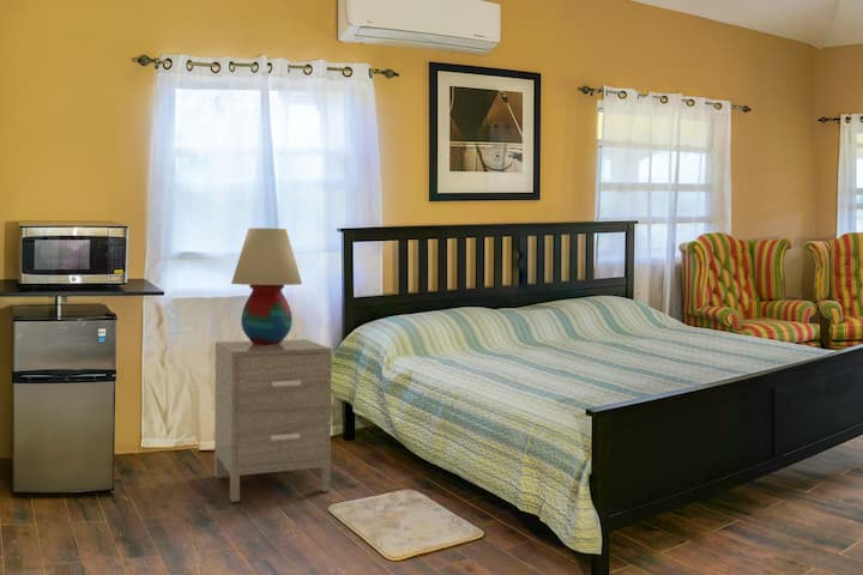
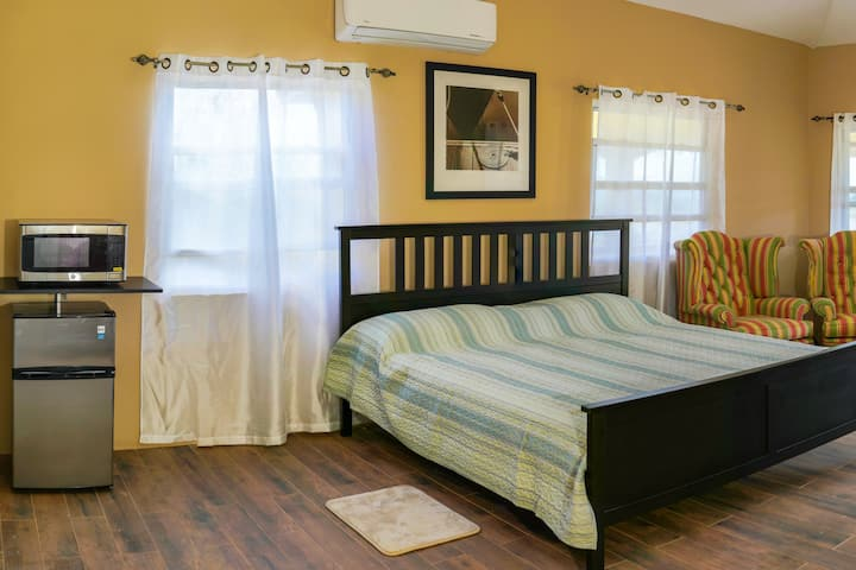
- nightstand (272, 416)
- table lamp (266, 285)
